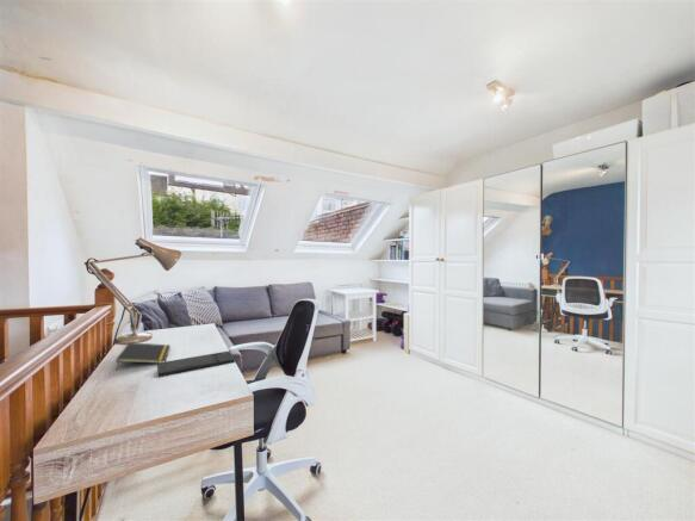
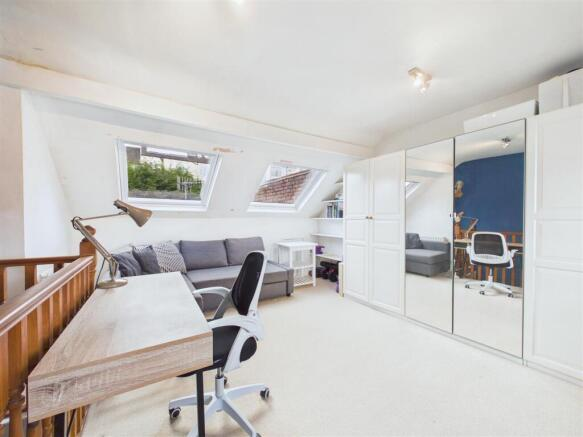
- notepad (145, 352)
- keyboard (197, 362)
